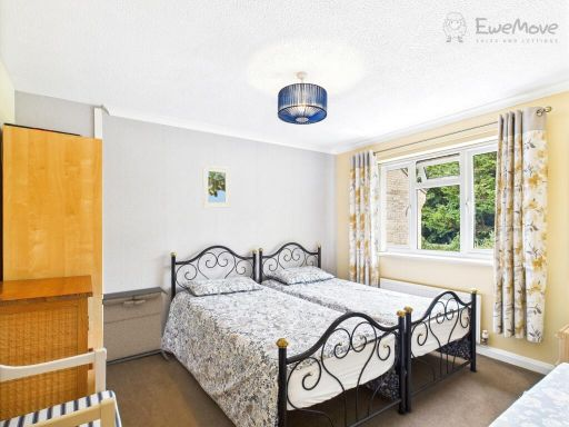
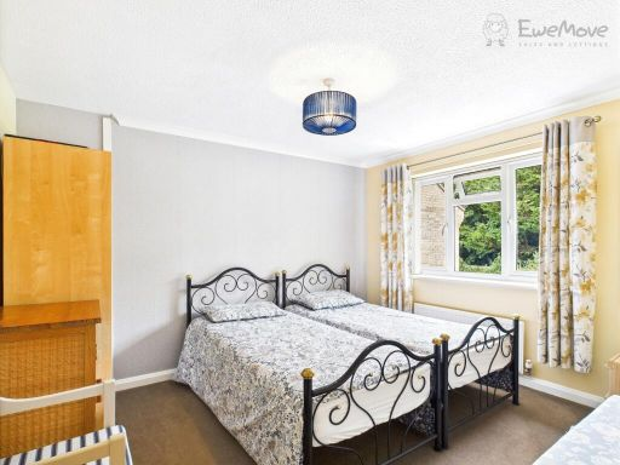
- laundry hamper (133, 327)
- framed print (217, 187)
